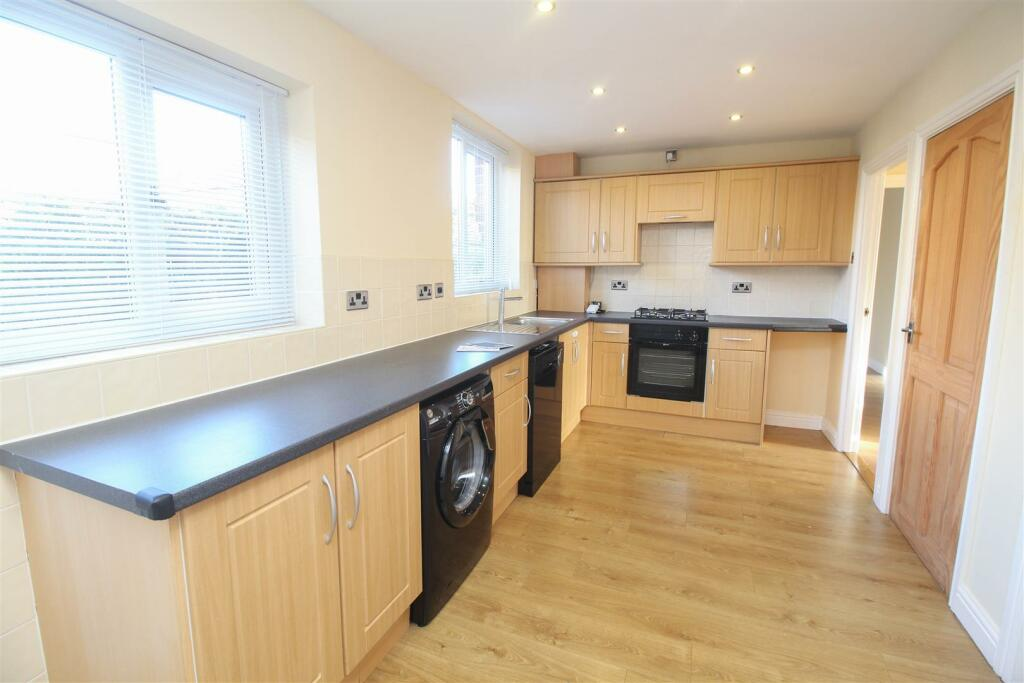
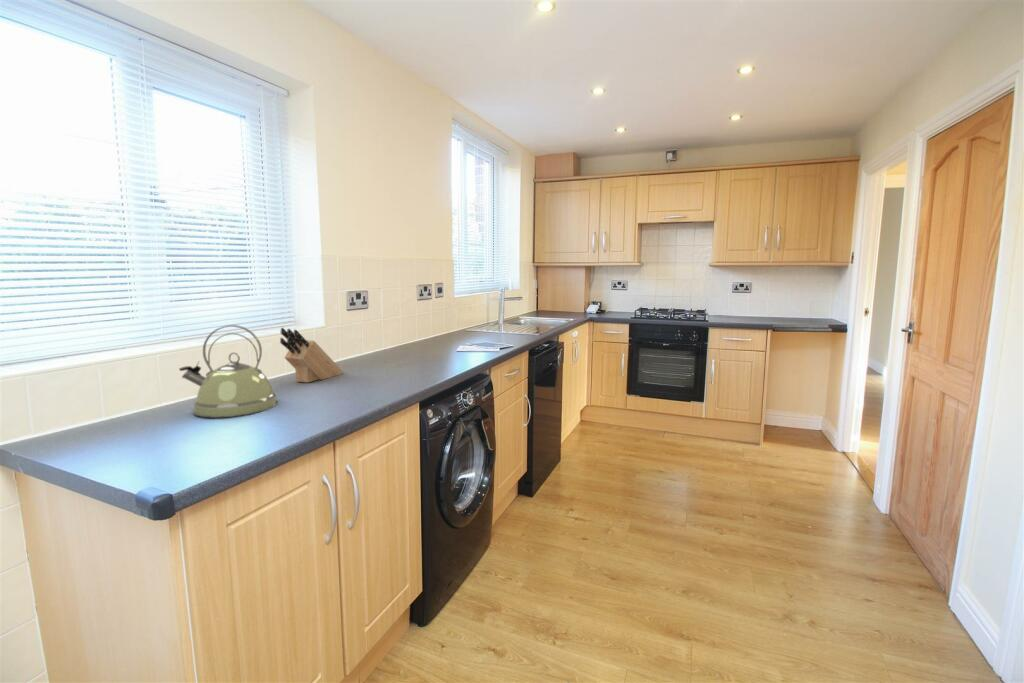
+ kettle (228, 366)
+ knife block (311, 352)
